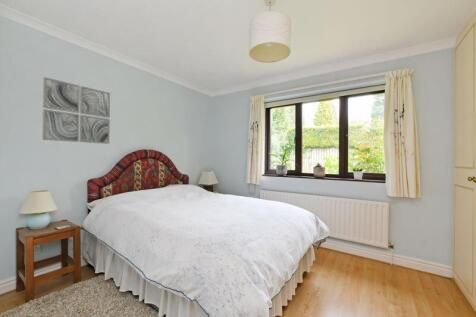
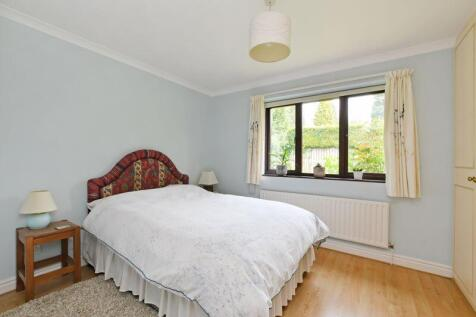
- wall art (80, 113)
